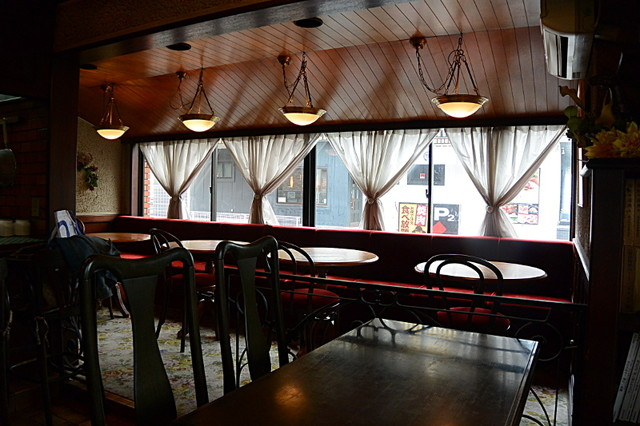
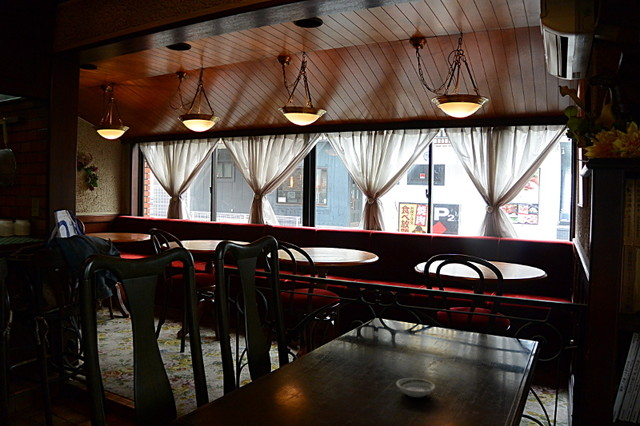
+ saucer (415, 388)
